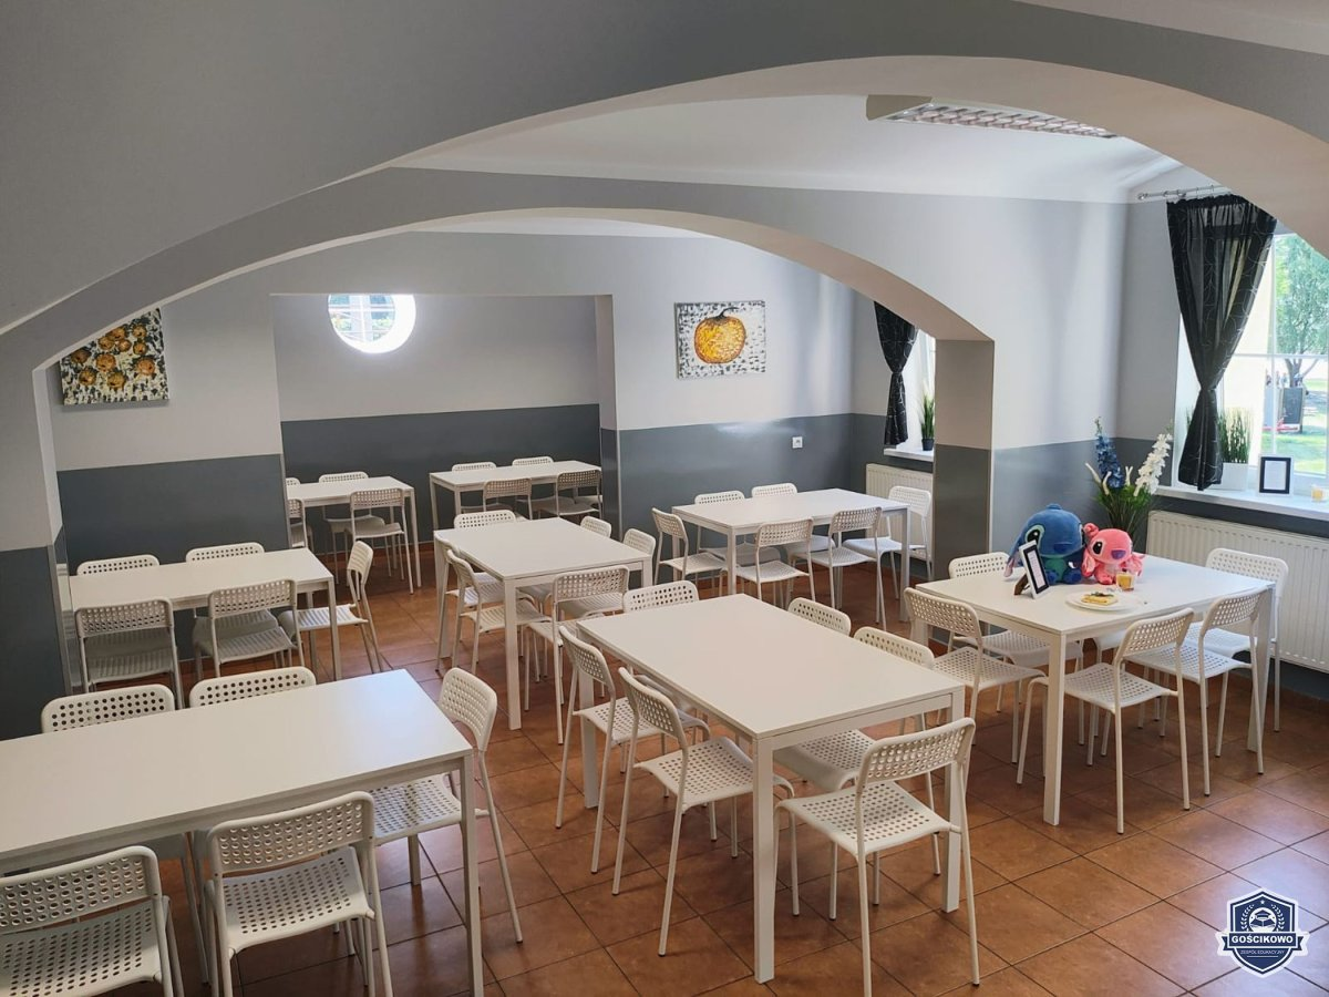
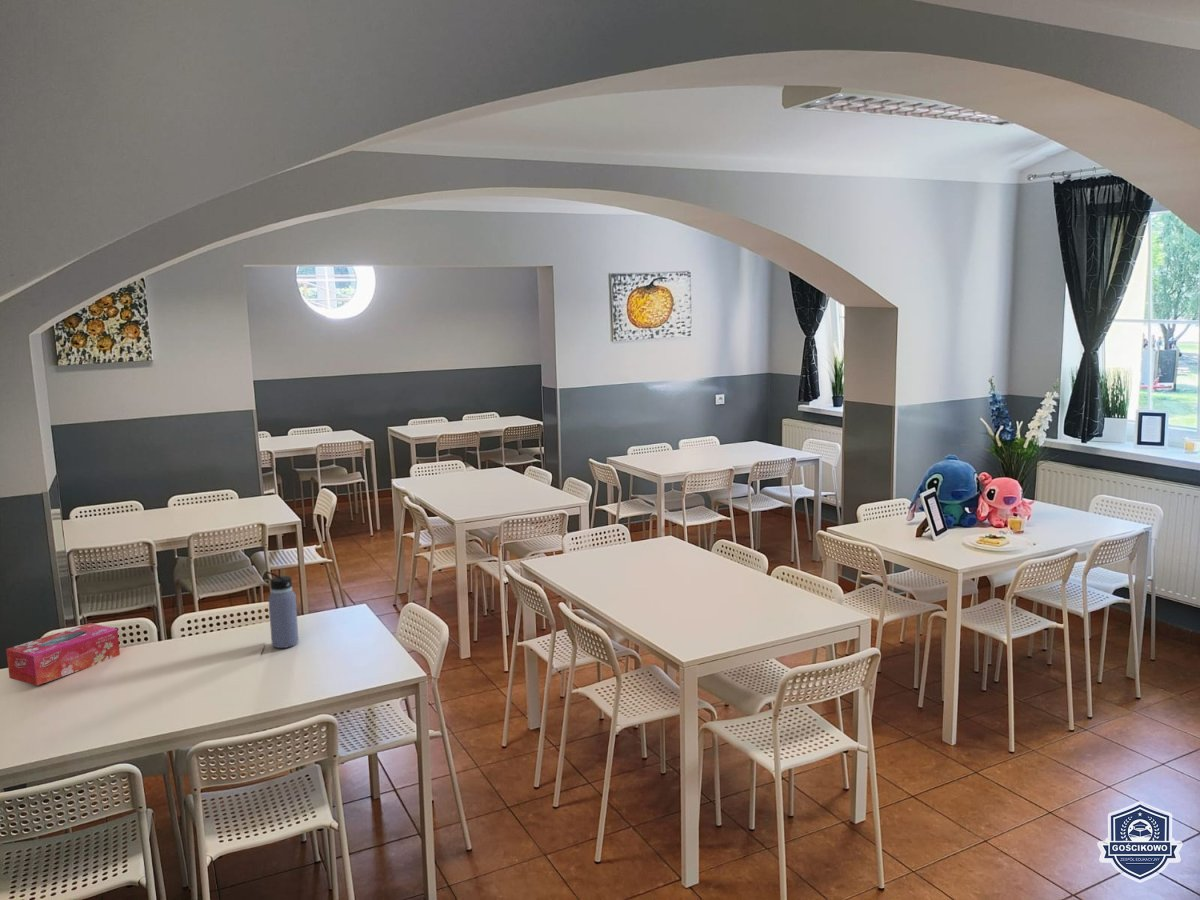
+ water bottle (281, 606)
+ tissue box (64, 652)
